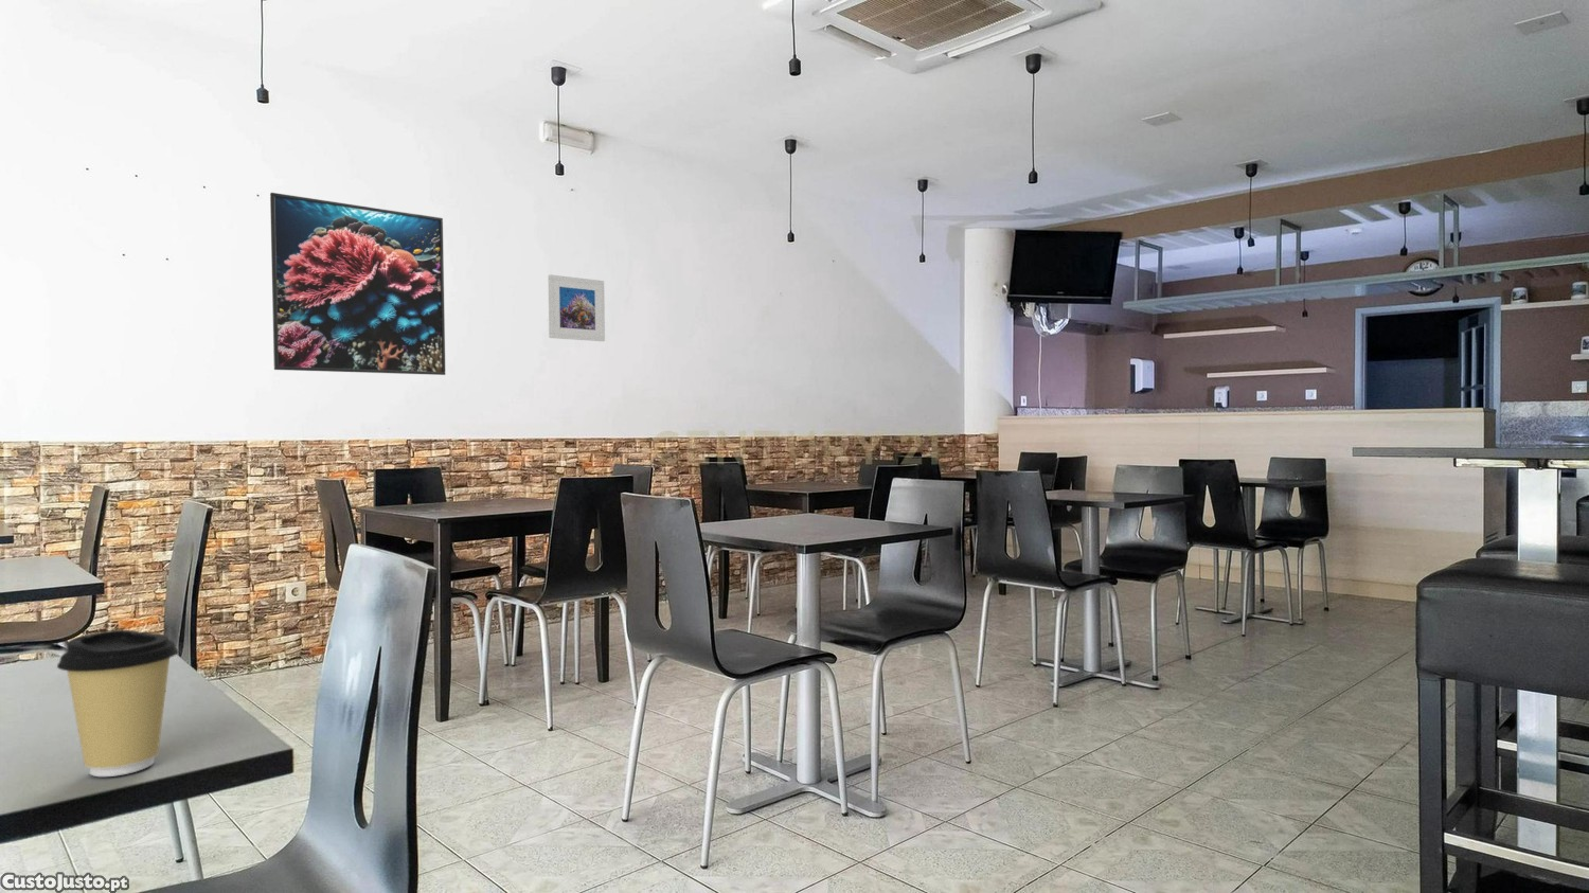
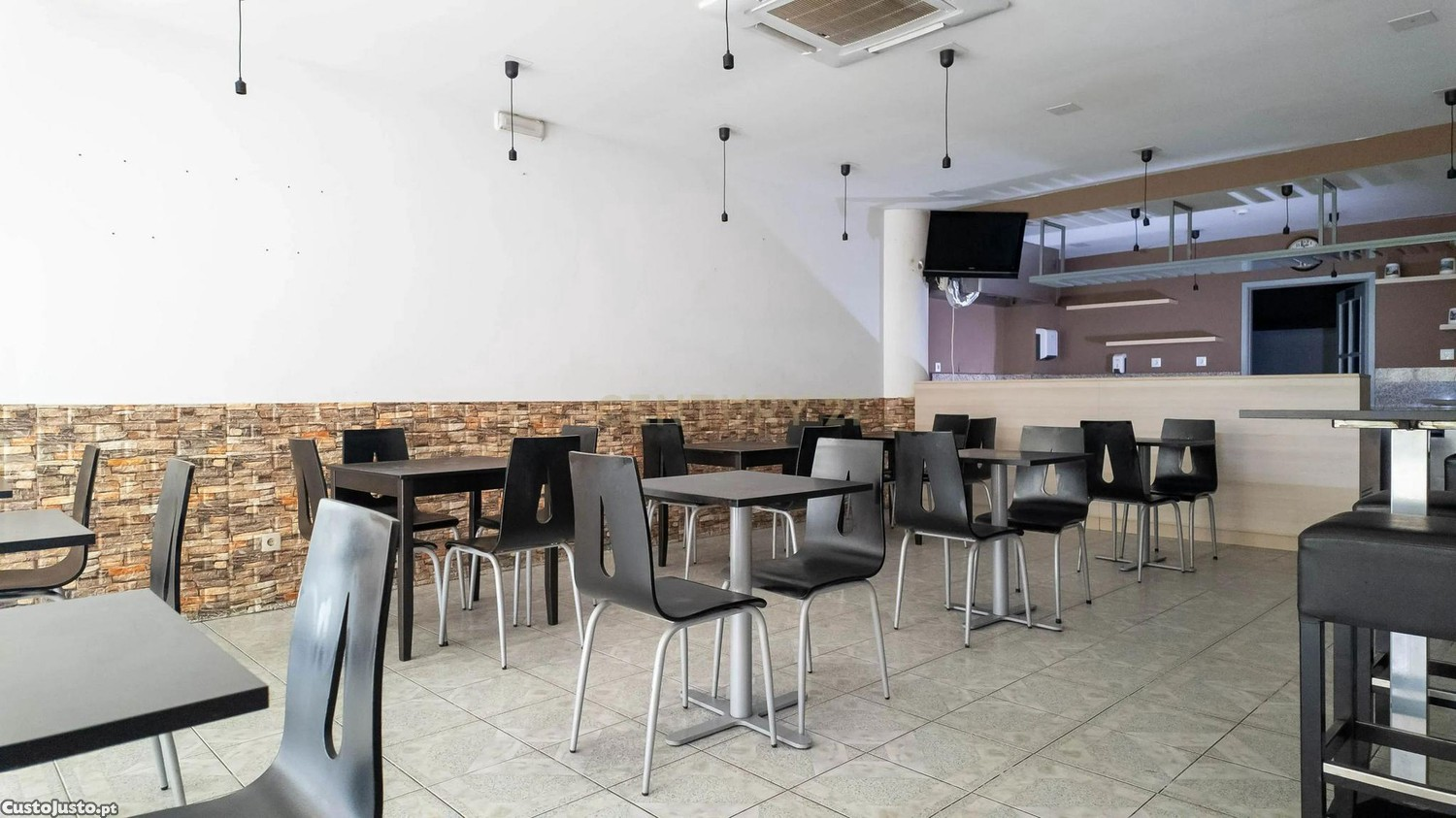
- coffee cup (120, 701)
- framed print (362, 289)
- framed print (576, 308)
